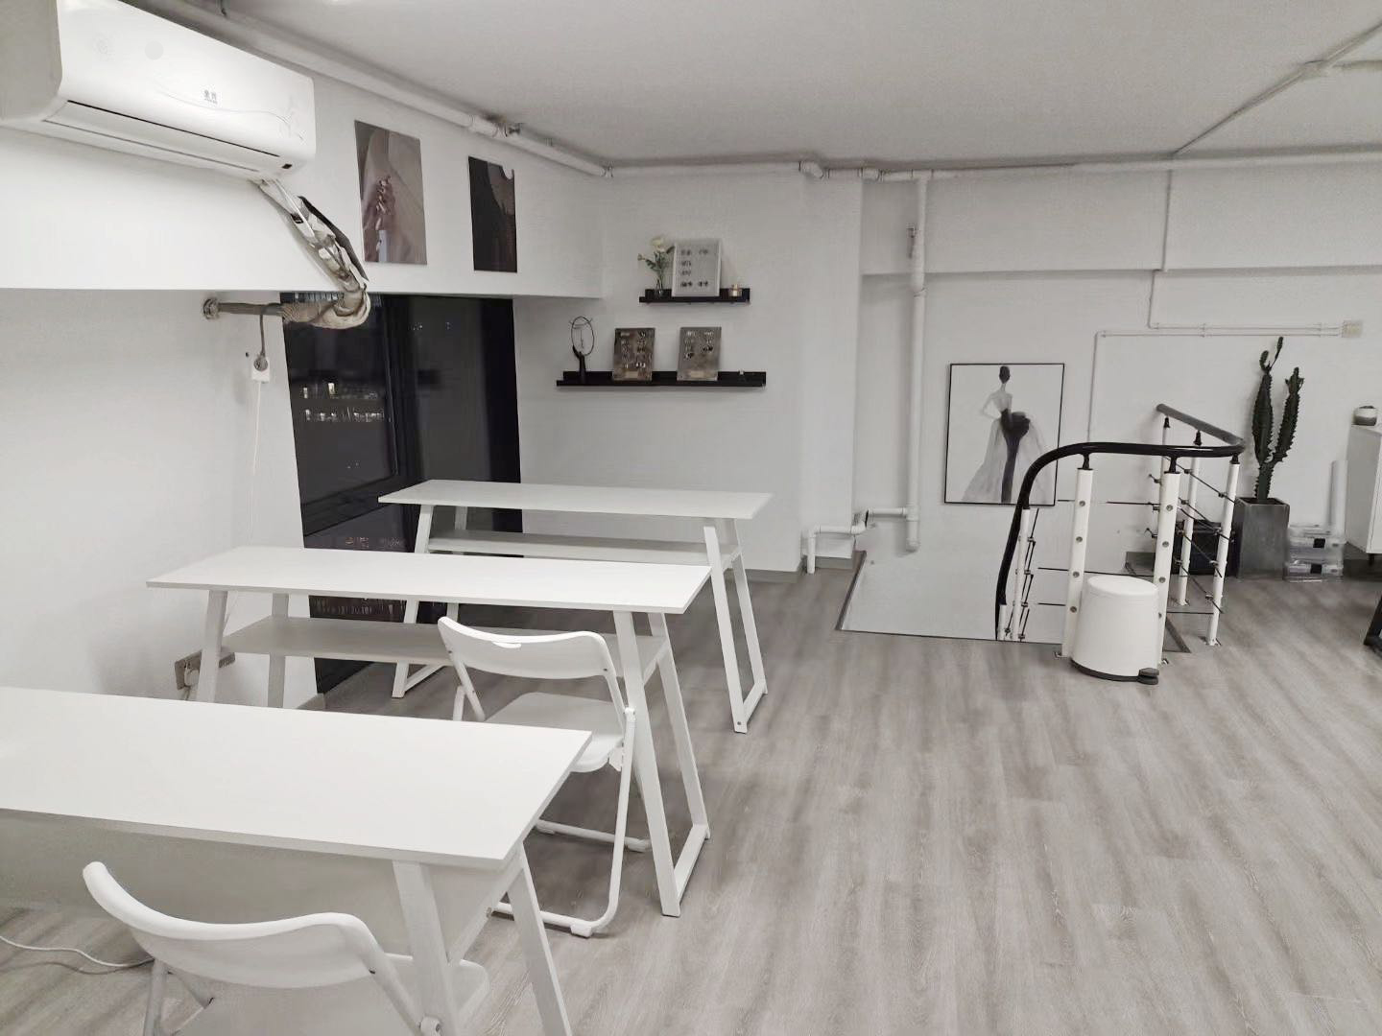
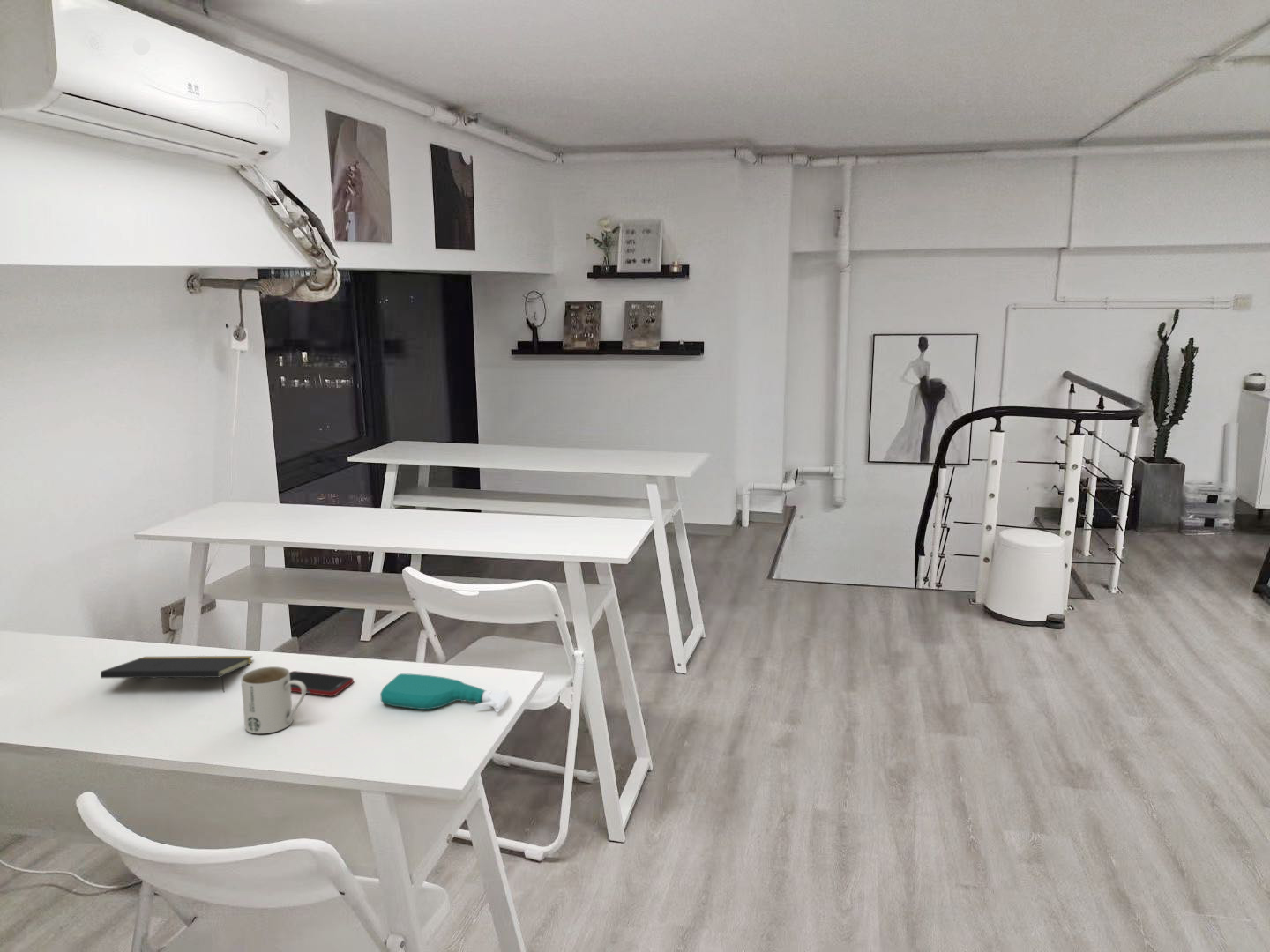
+ notepad (180, 666)
+ spray bottle (447, 693)
+ mug (276, 700)
+ cell phone (312, 683)
